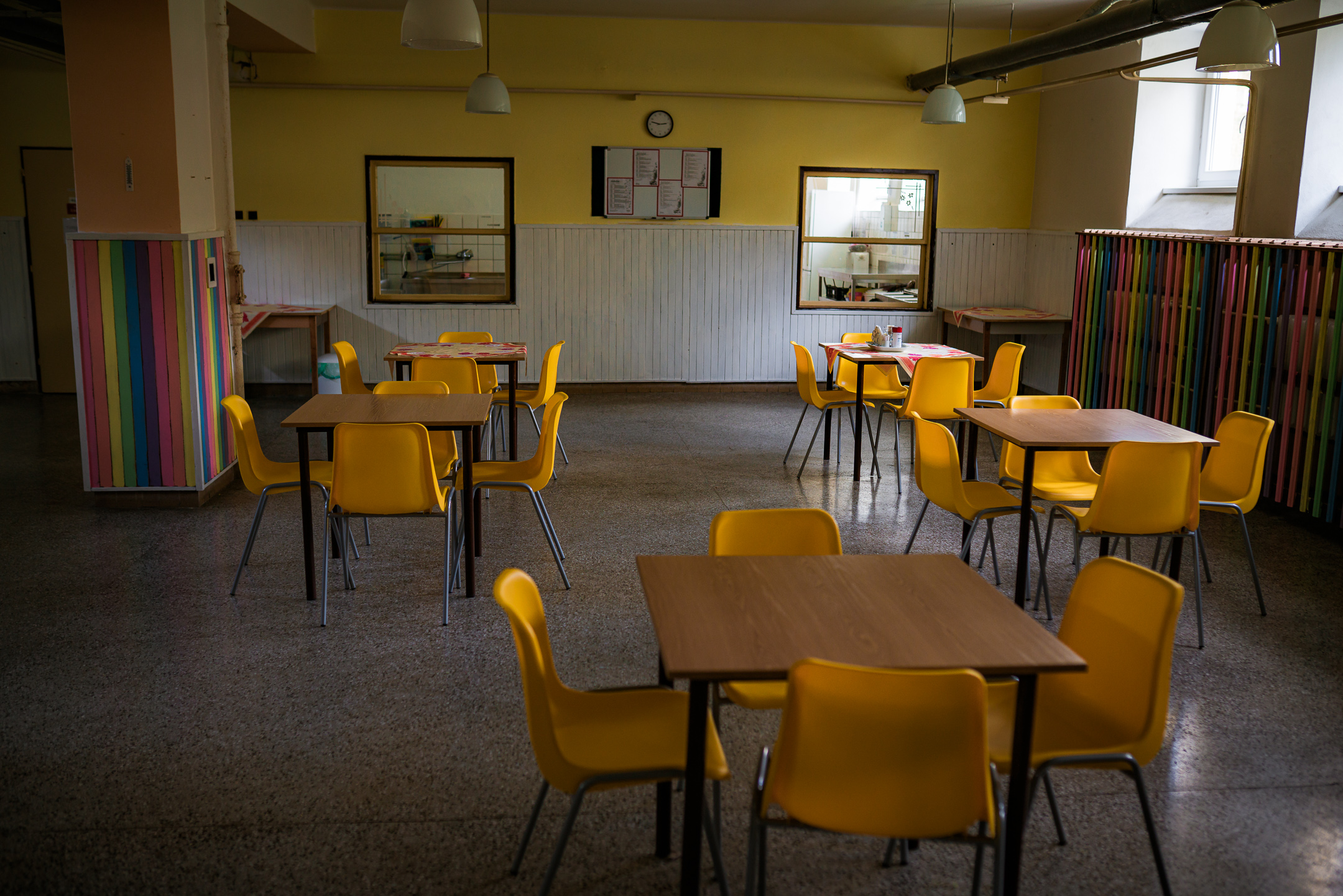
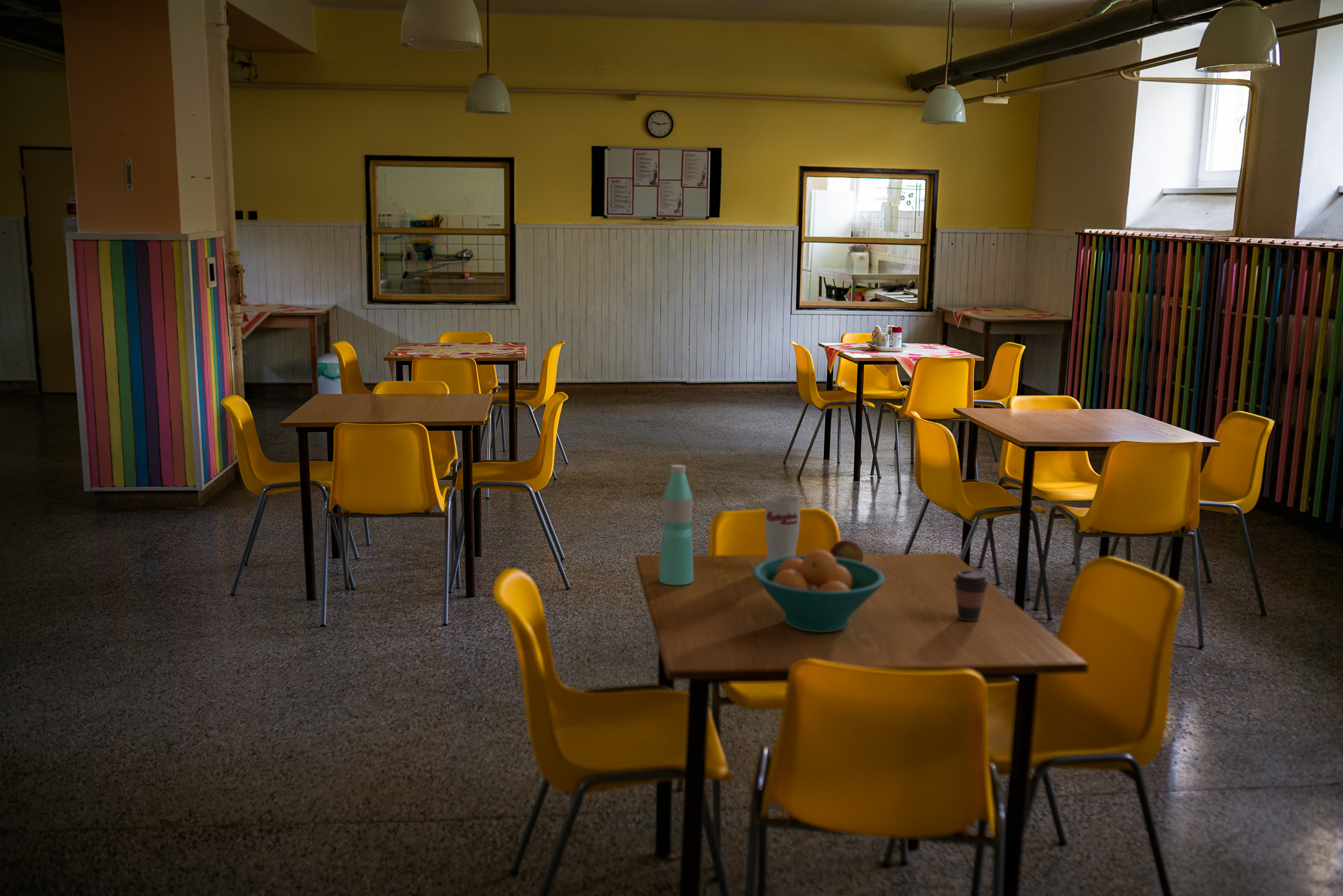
+ coffee cup (969, 596)
+ cup (782, 534)
+ water bottle (677, 523)
+ fruit bowl (818, 586)
+ apple (846, 556)
